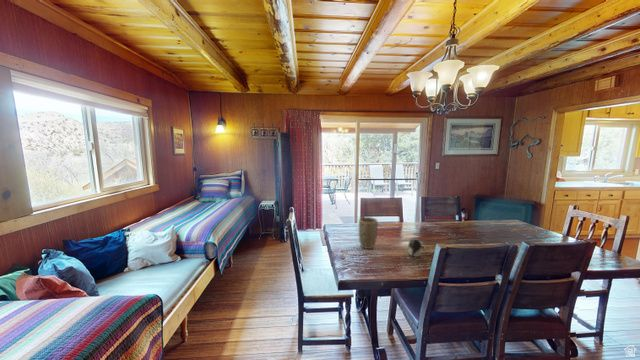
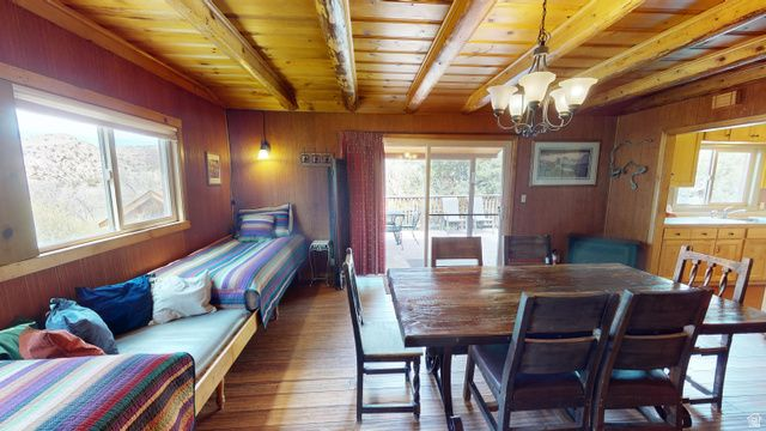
- cup (416, 248)
- plant pot (367, 232)
